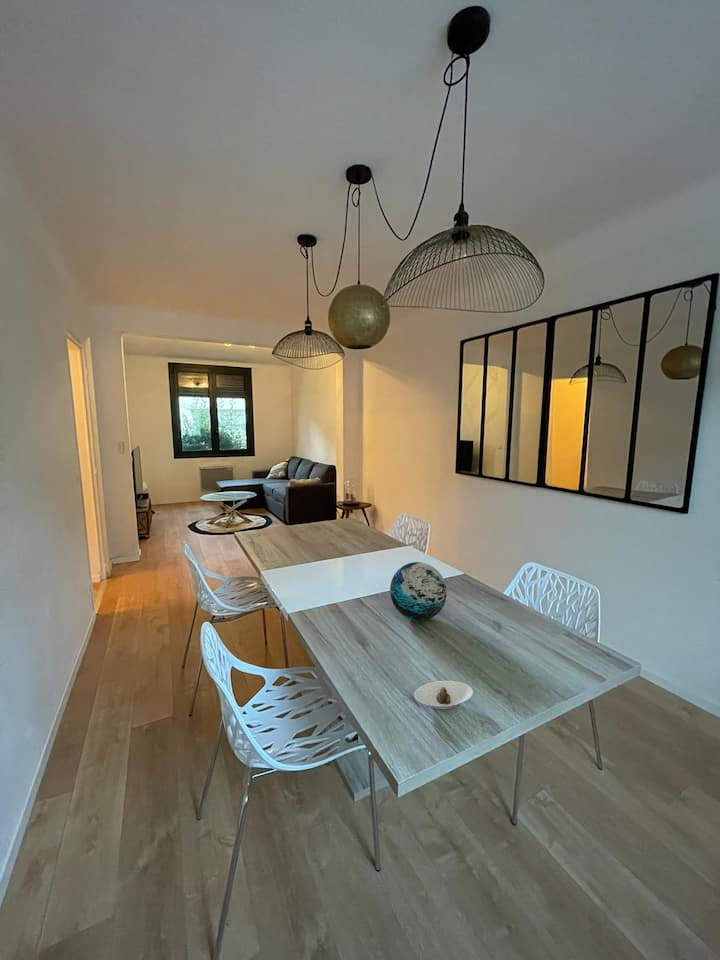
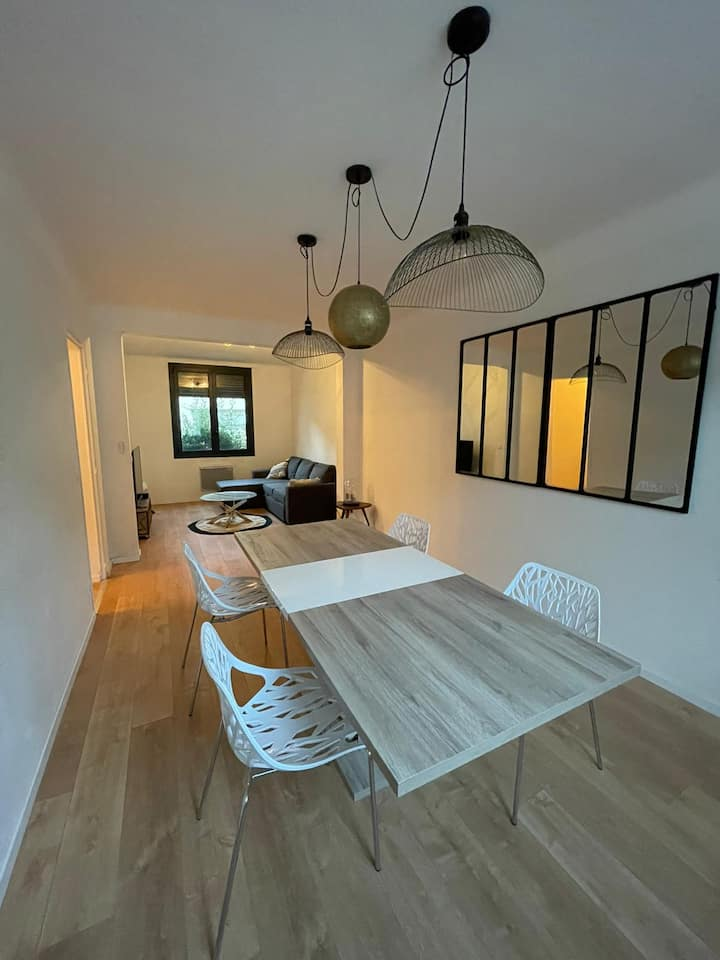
- decorative orb (418, 590)
- saucer (443, 696)
